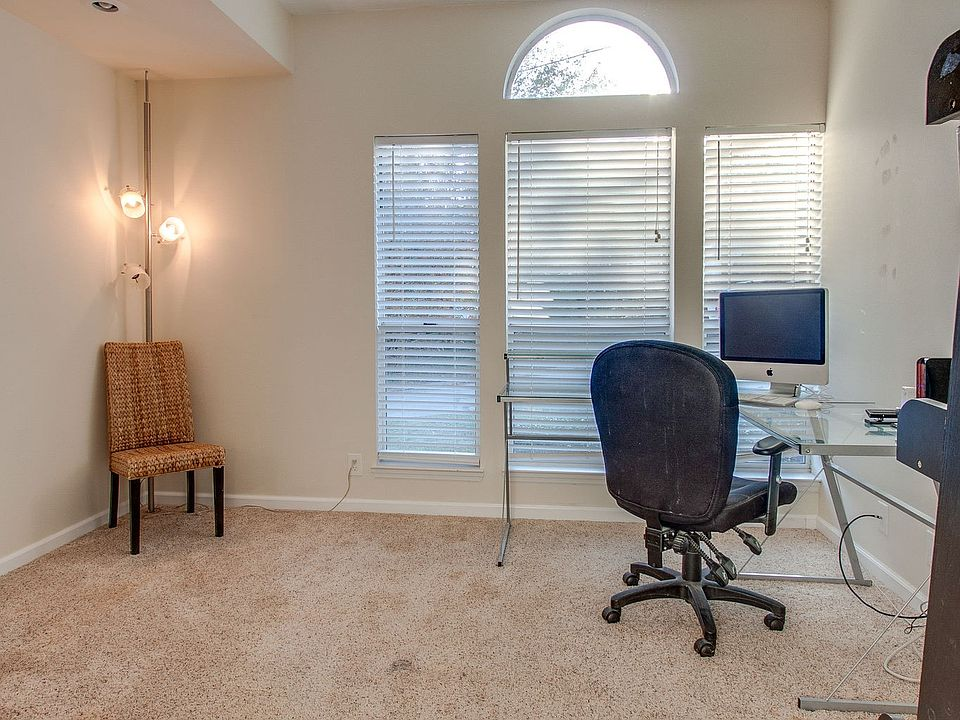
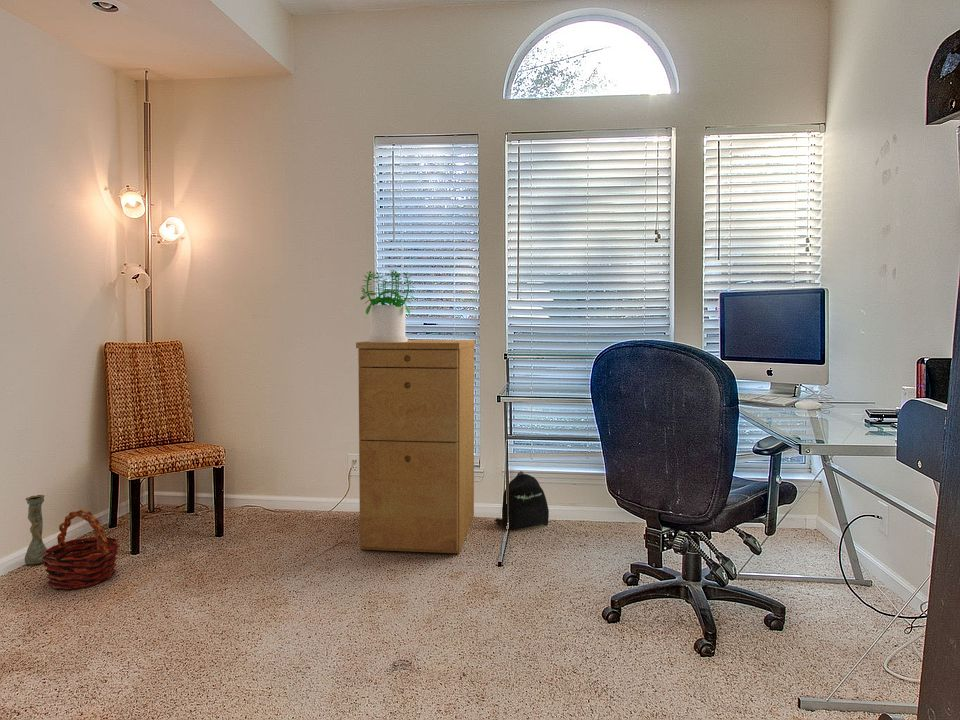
+ vase (36, 529)
+ backpack (521, 497)
+ potted plant (387, 305)
+ filing cabinet (420, 437)
+ basket (81, 544)
